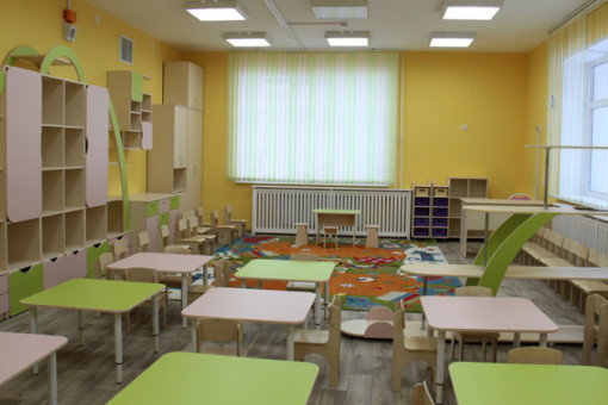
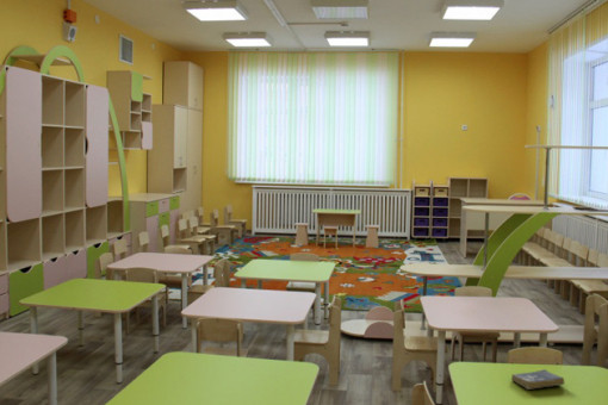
+ book (536, 379)
